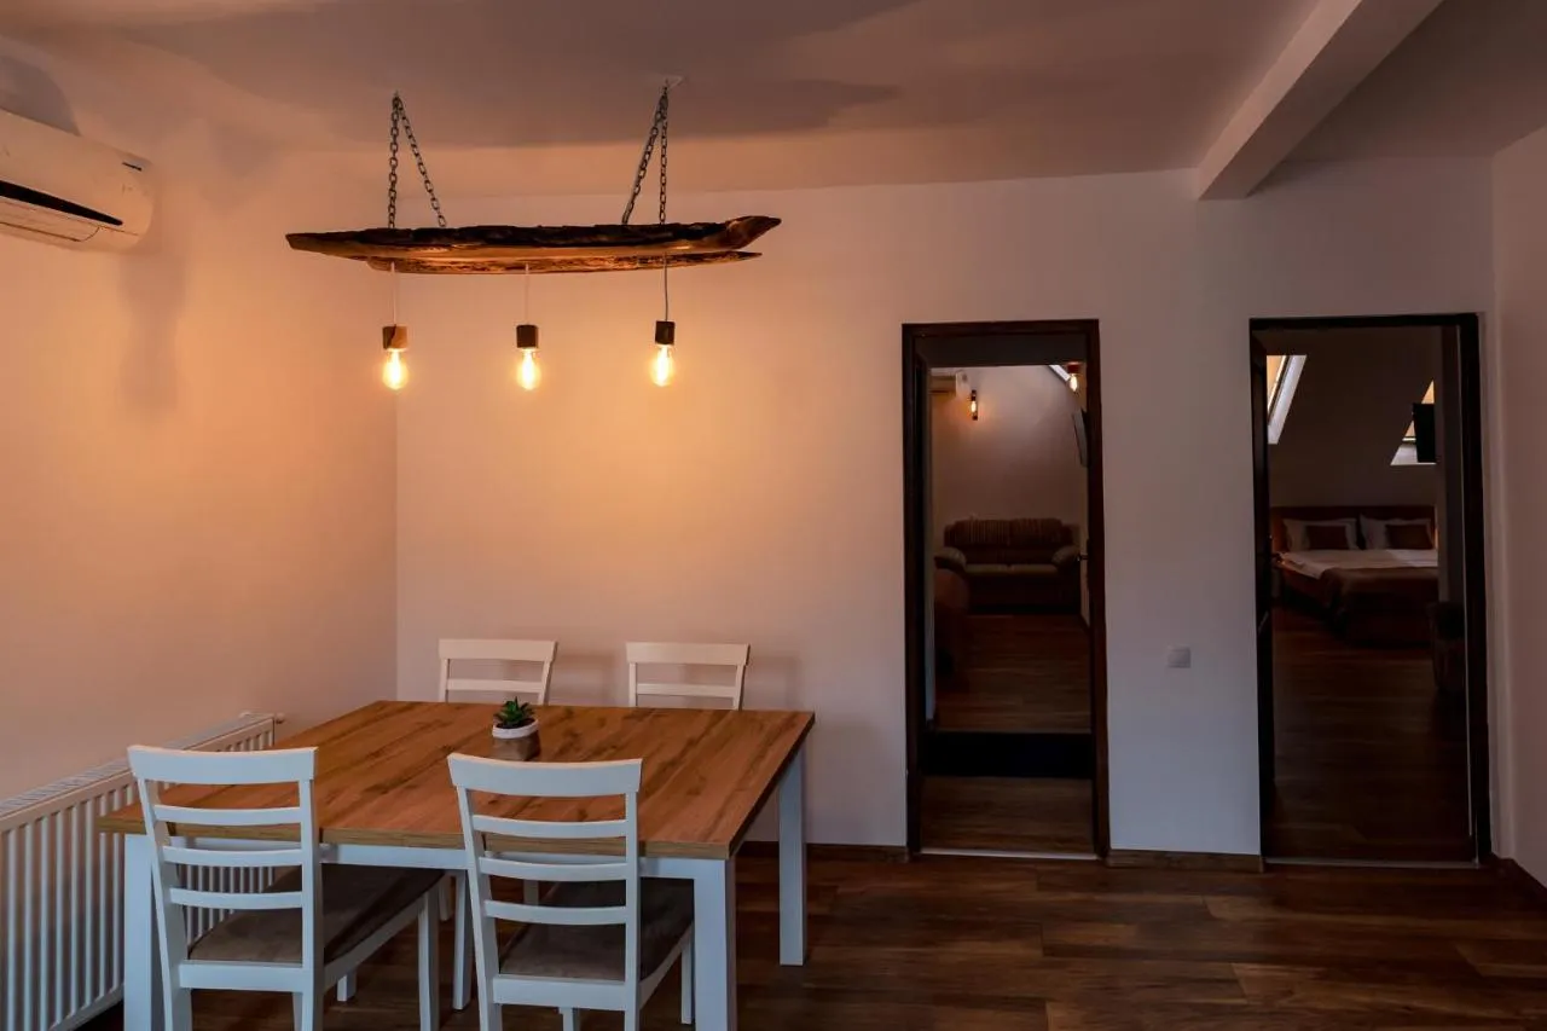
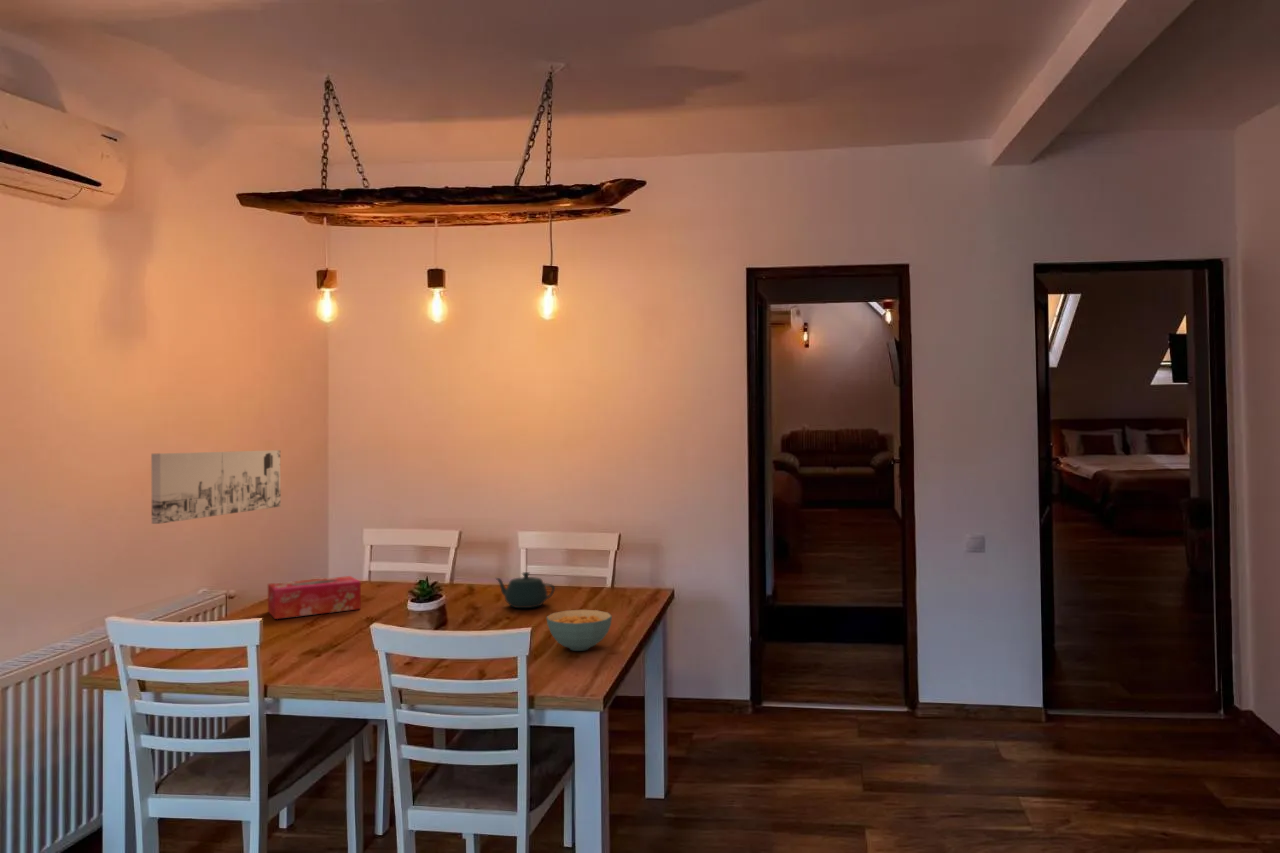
+ tissue box (314, 596)
+ teapot (524, 589)
+ wall art (223, 483)
+ cereal bowl (579, 632)
